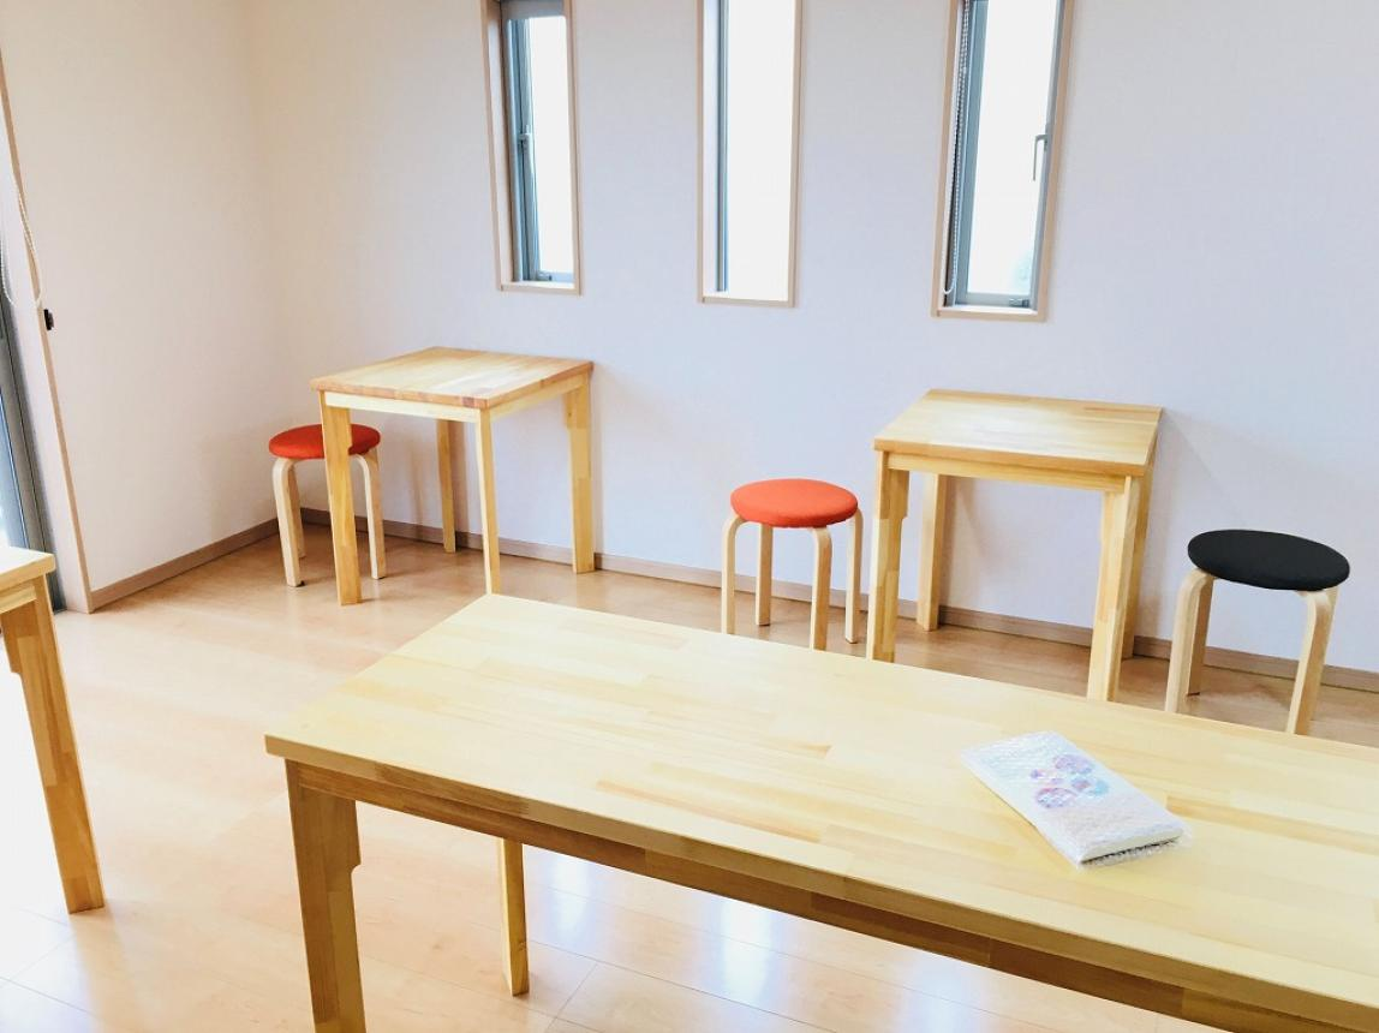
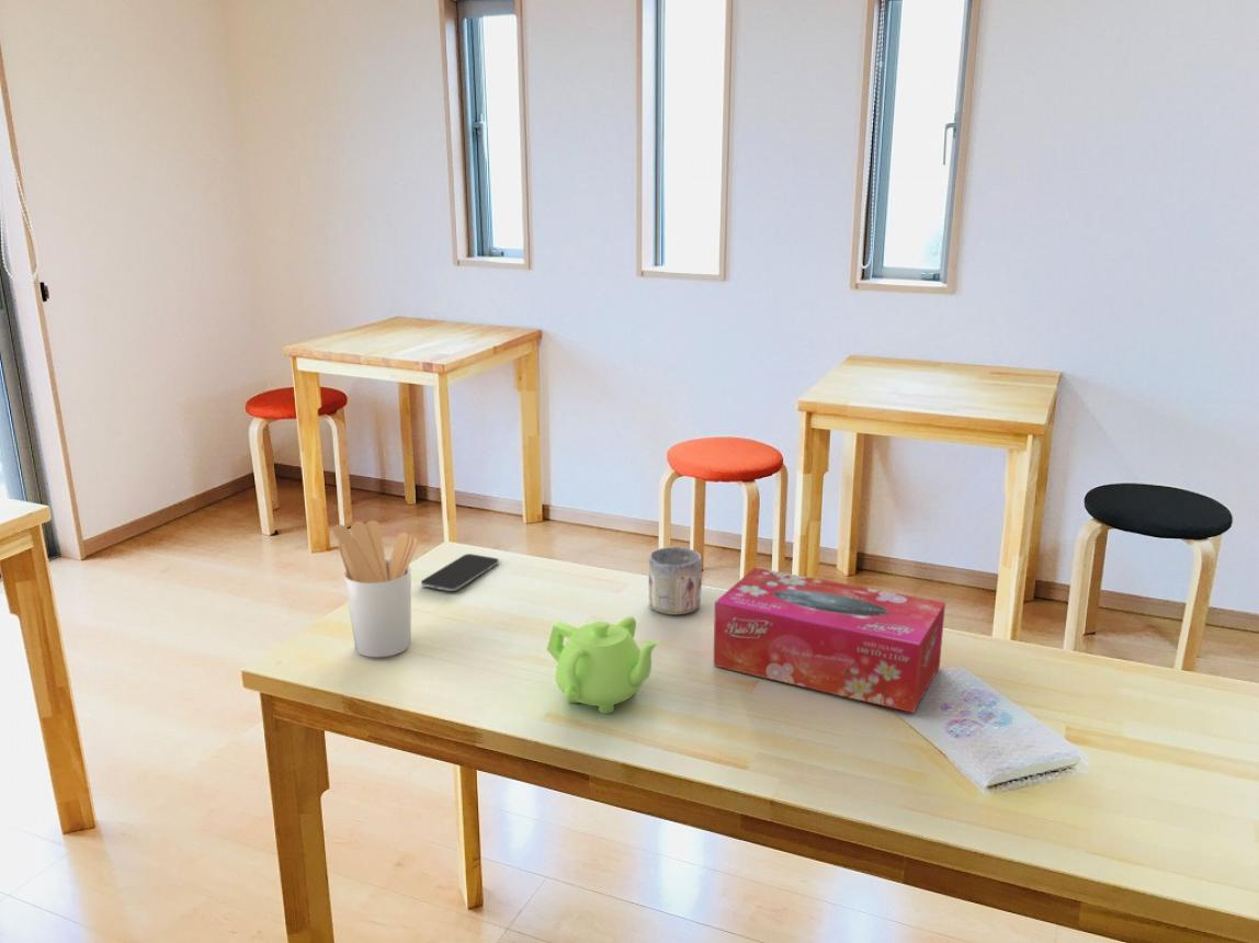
+ mug (678, 577)
+ teapot (604, 660)
+ smartphone (461, 571)
+ utensil holder (372, 584)
+ tissue box (828, 634)
